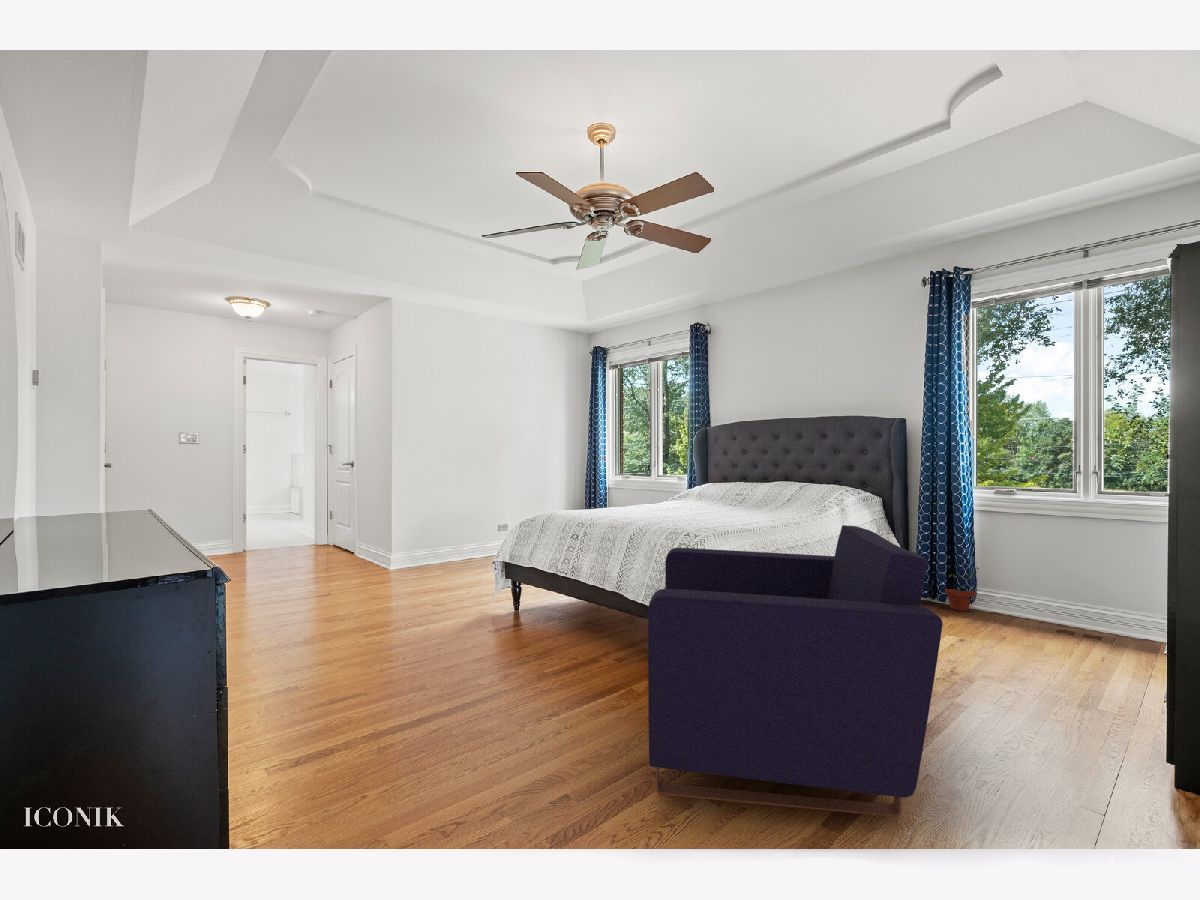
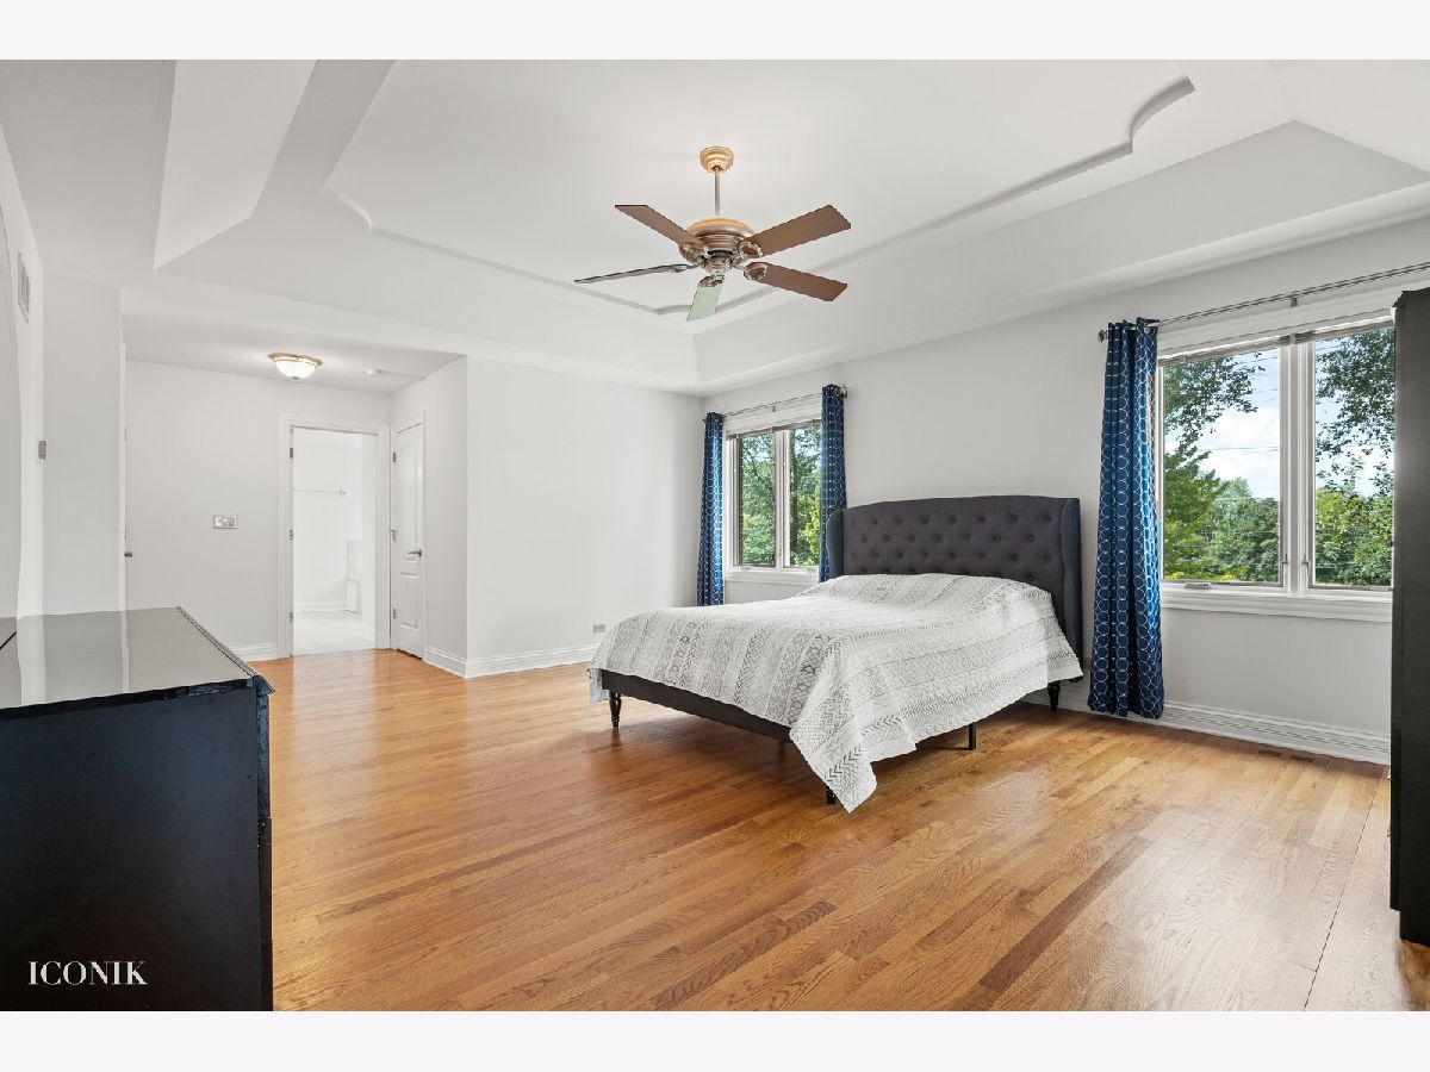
- potted plant (957, 590)
- armchair (773, 643)
